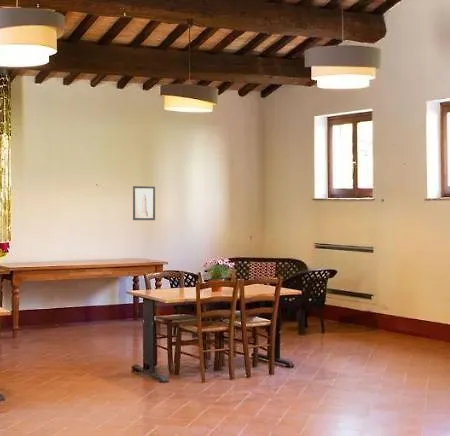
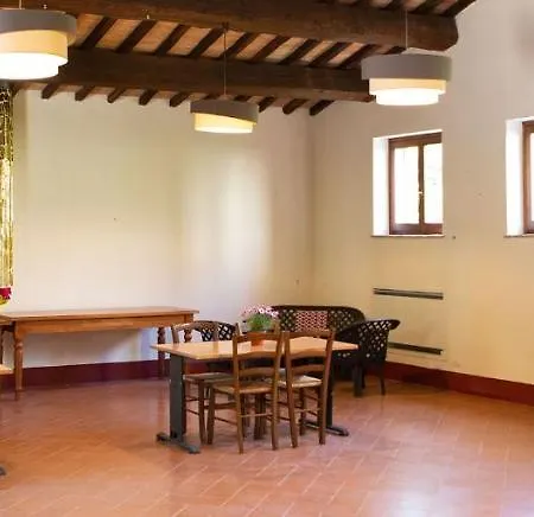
- wall art (144, 203)
